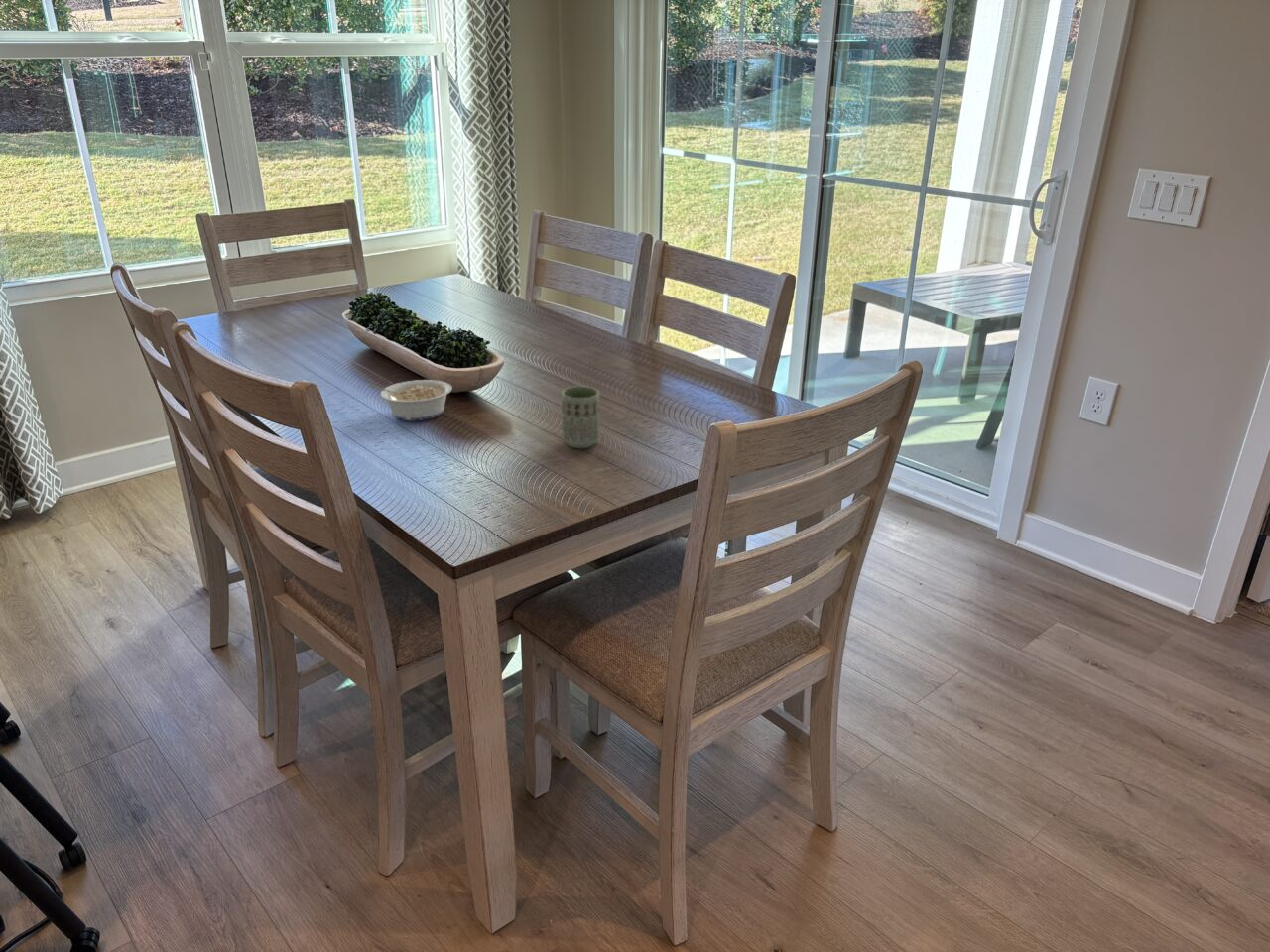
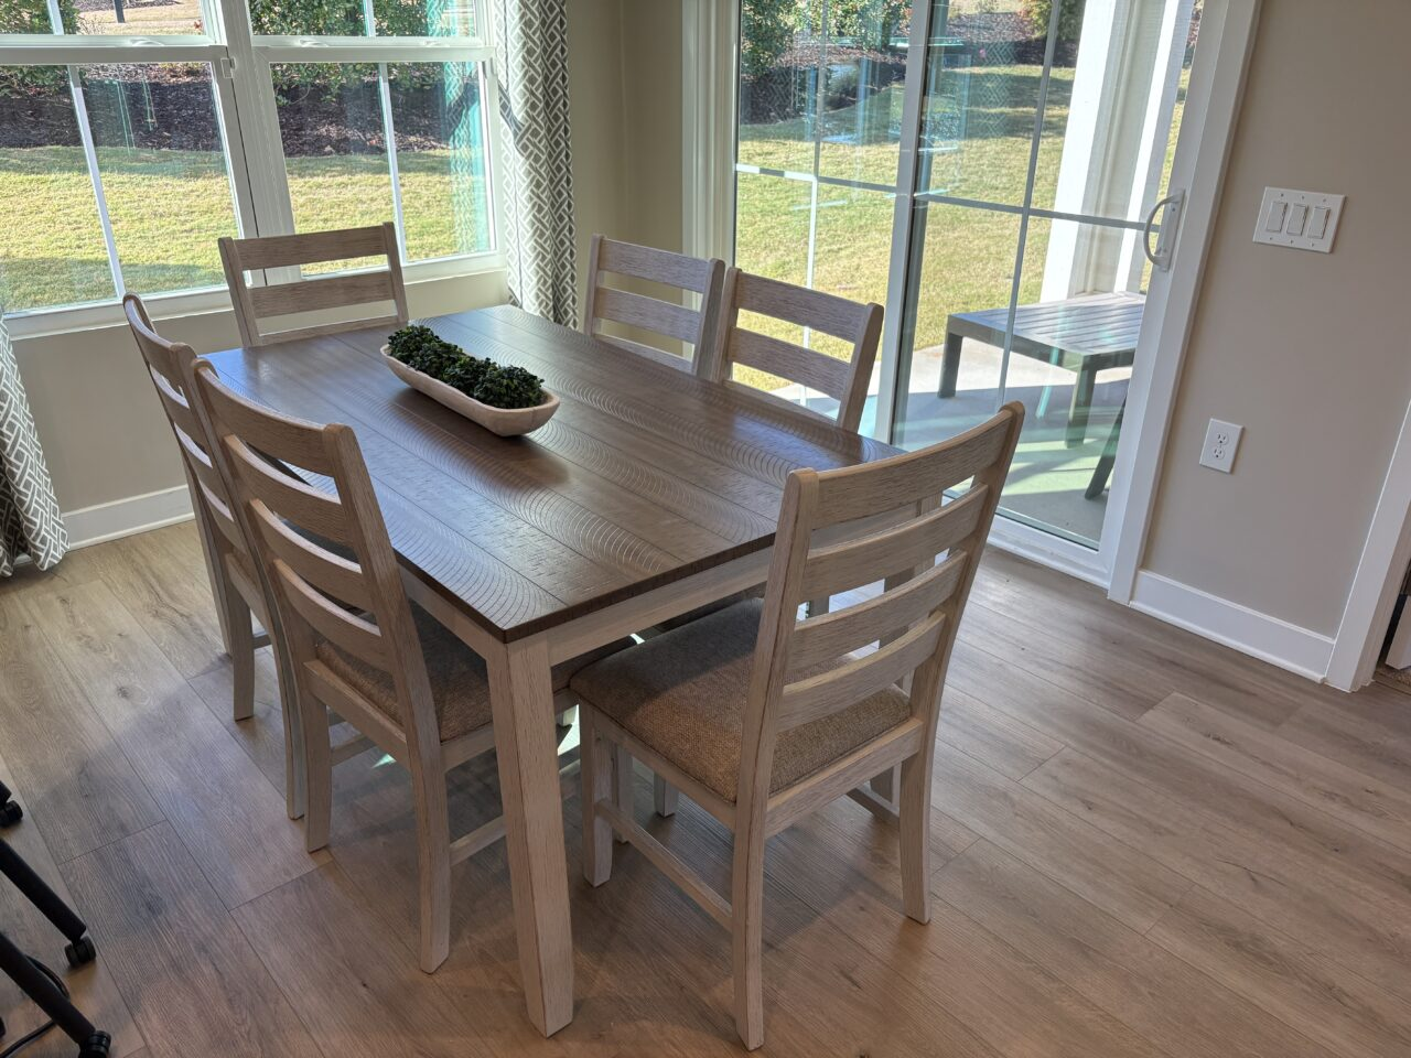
- legume (415, 400)
- cup (580, 417)
